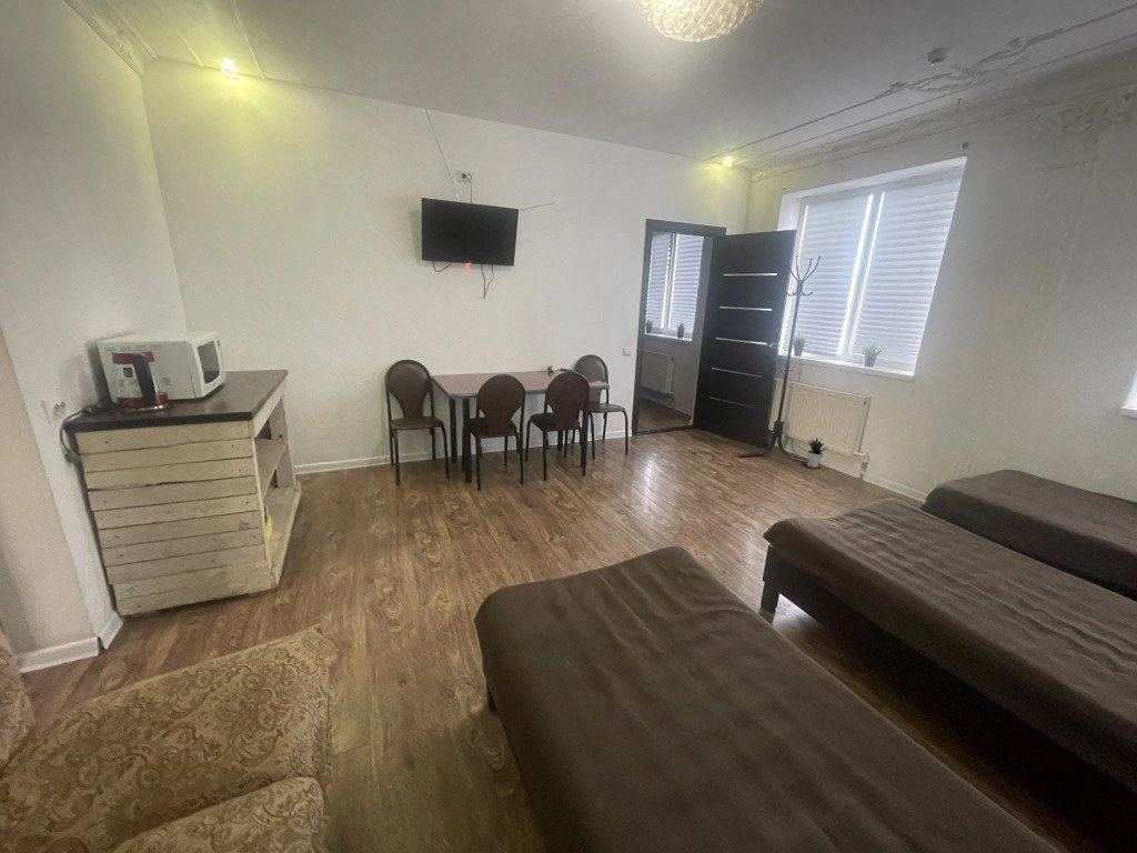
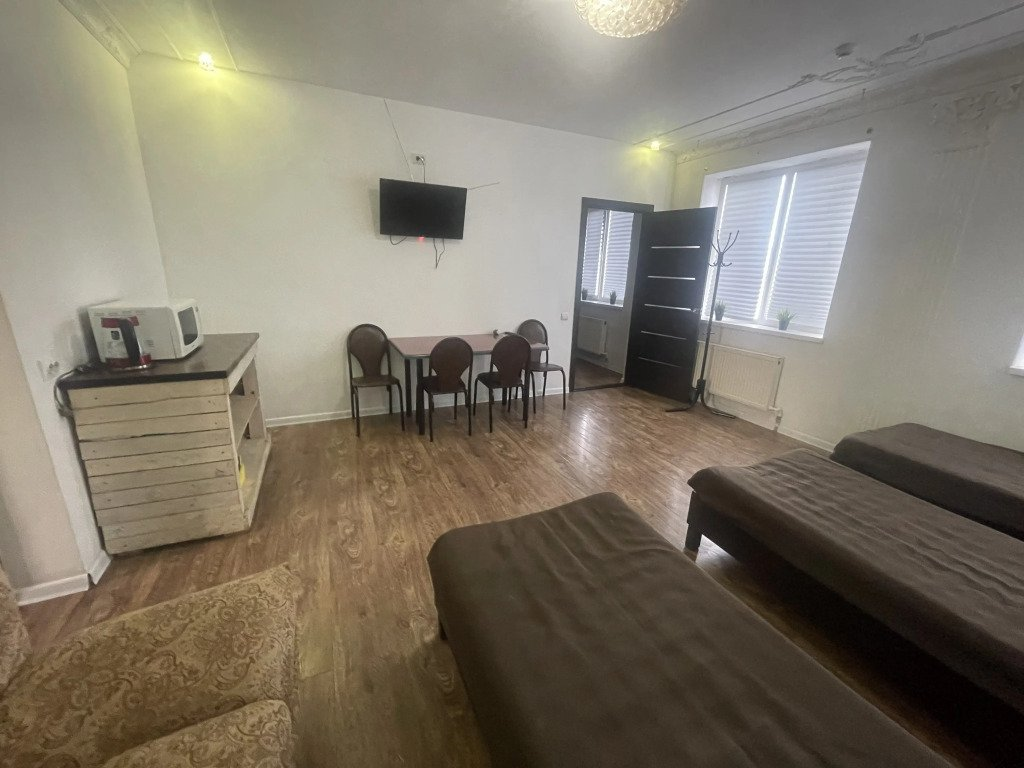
- potted plant (814, 450)
